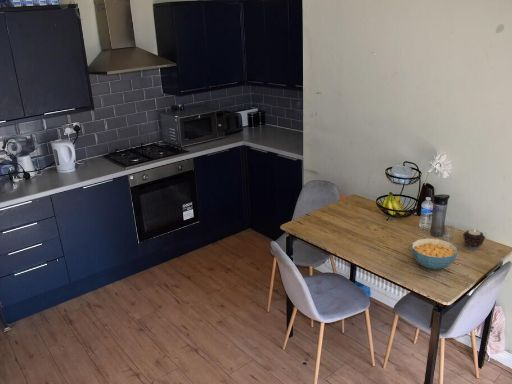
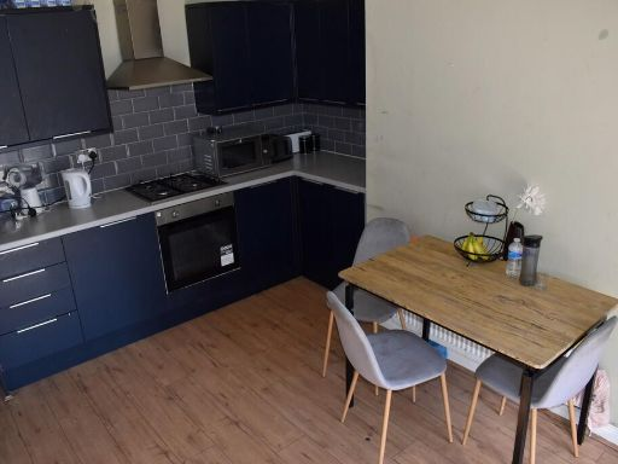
- candle (473, 238)
- cereal bowl (433, 257)
